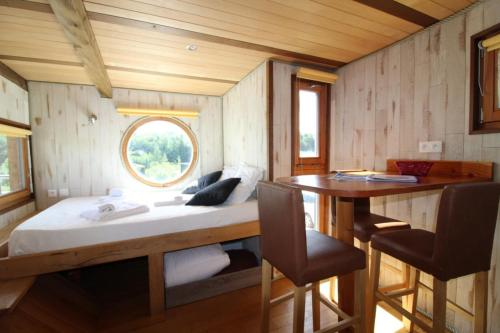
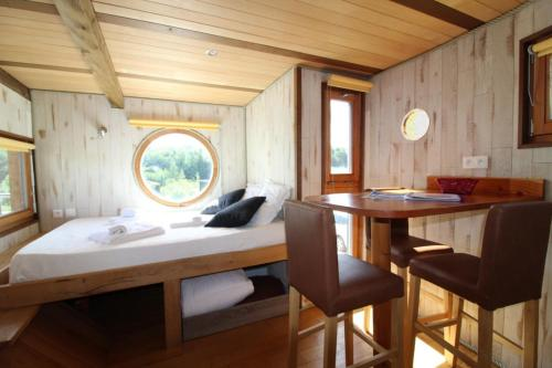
+ decorative plate (415, 125)
